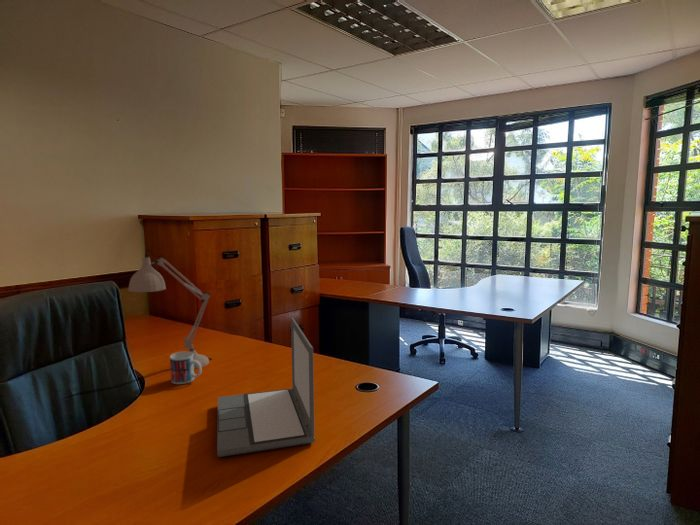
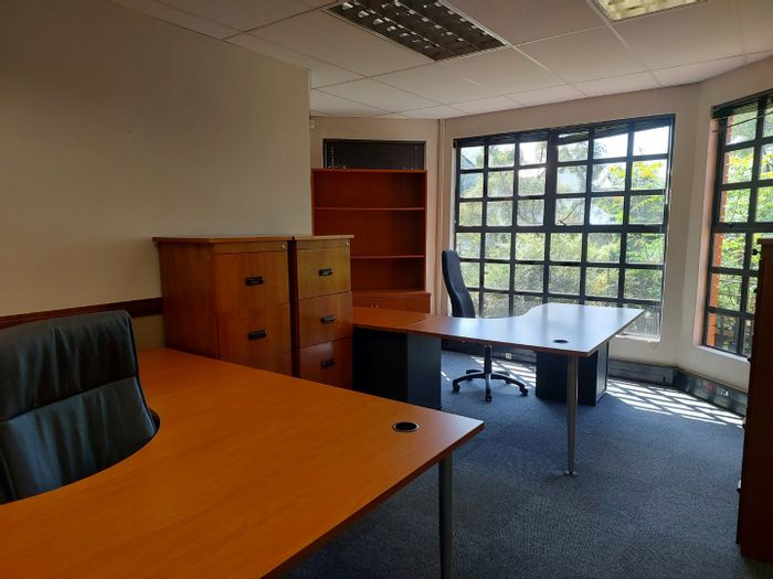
- desk lamp (163, 289)
- mug (186, 367)
- laptop (261, 392)
